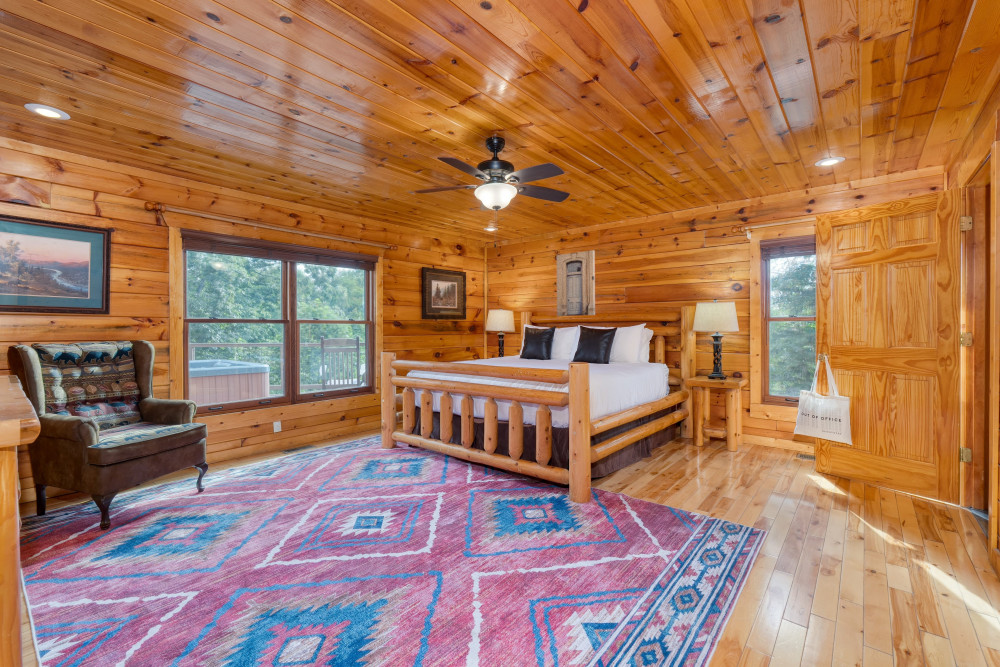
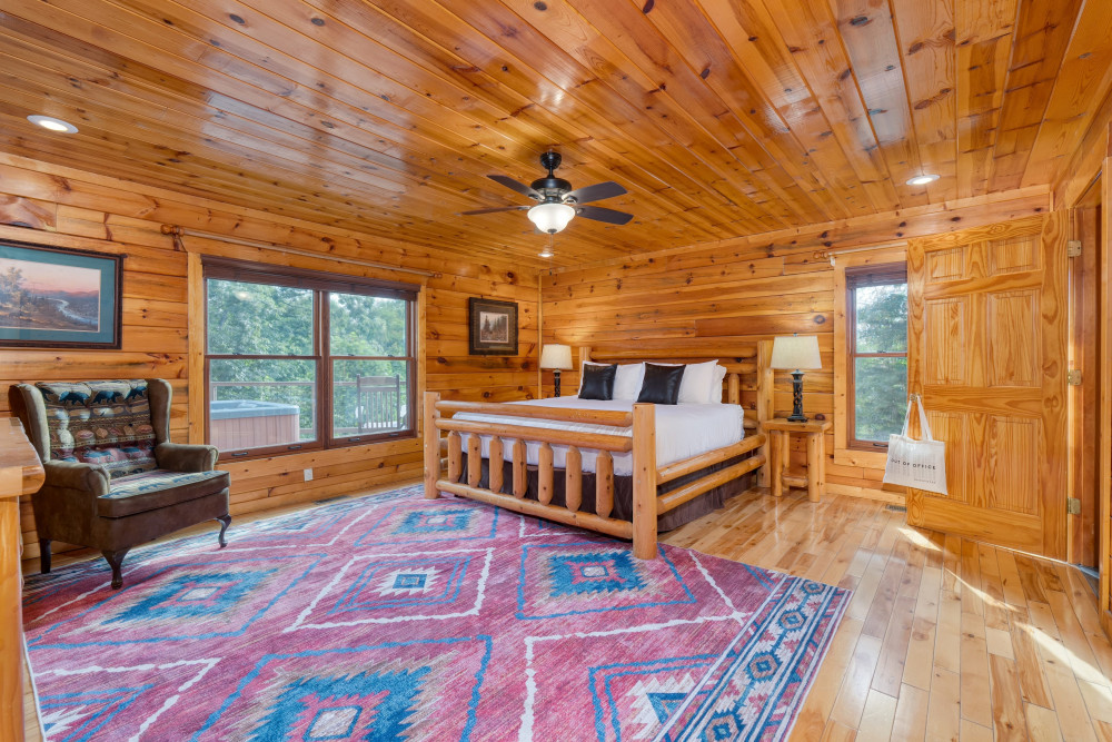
- wall art (575, 284)
